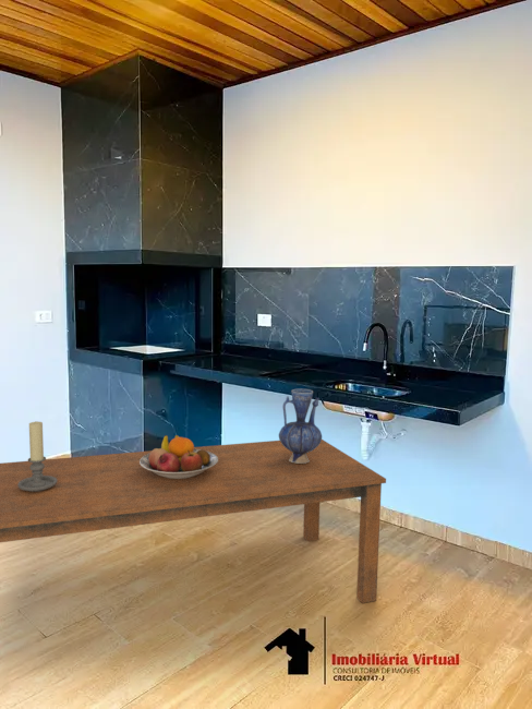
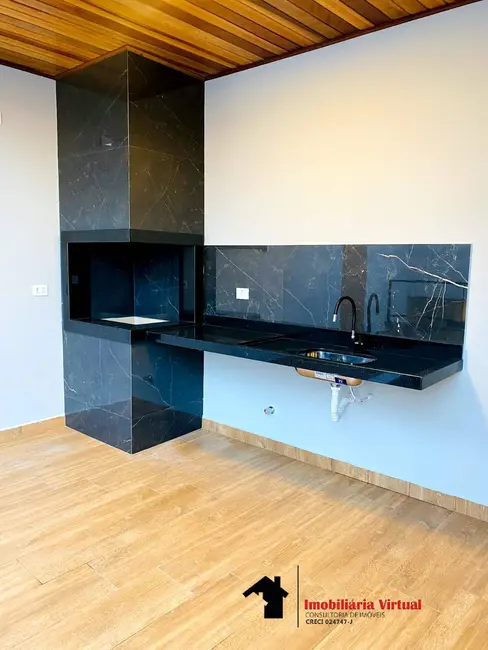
- fruit bowl (179, 456)
- vase (300, 425)
- dining table (171, 520)
- candle holder (36, 453)
